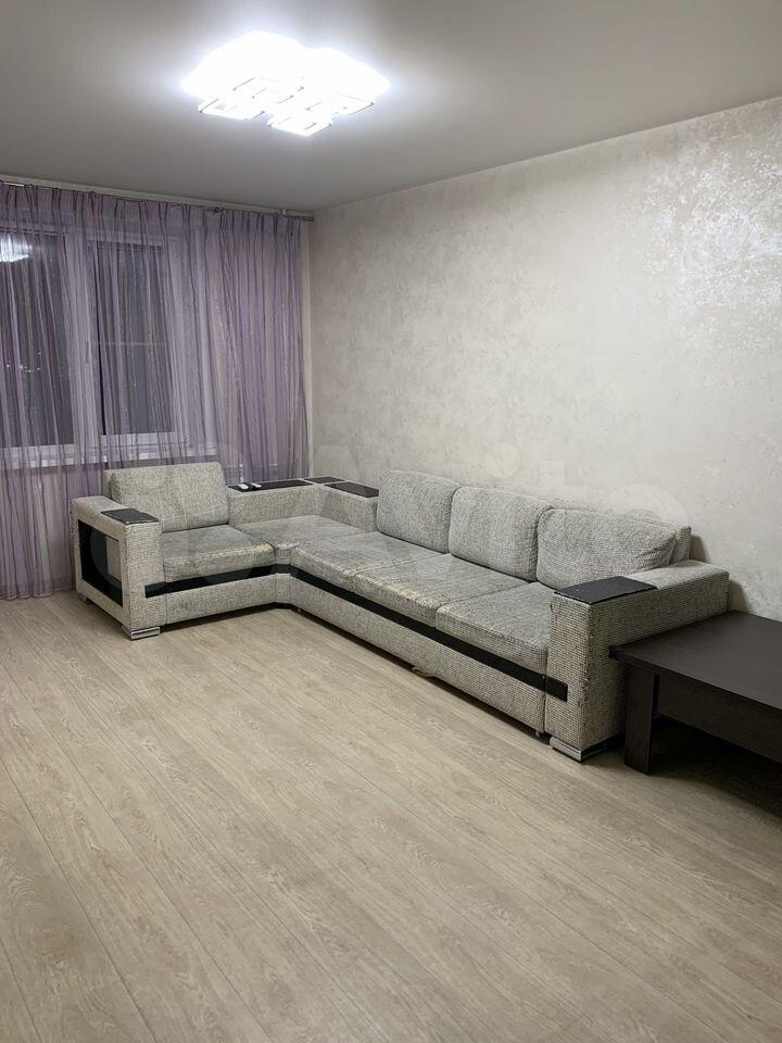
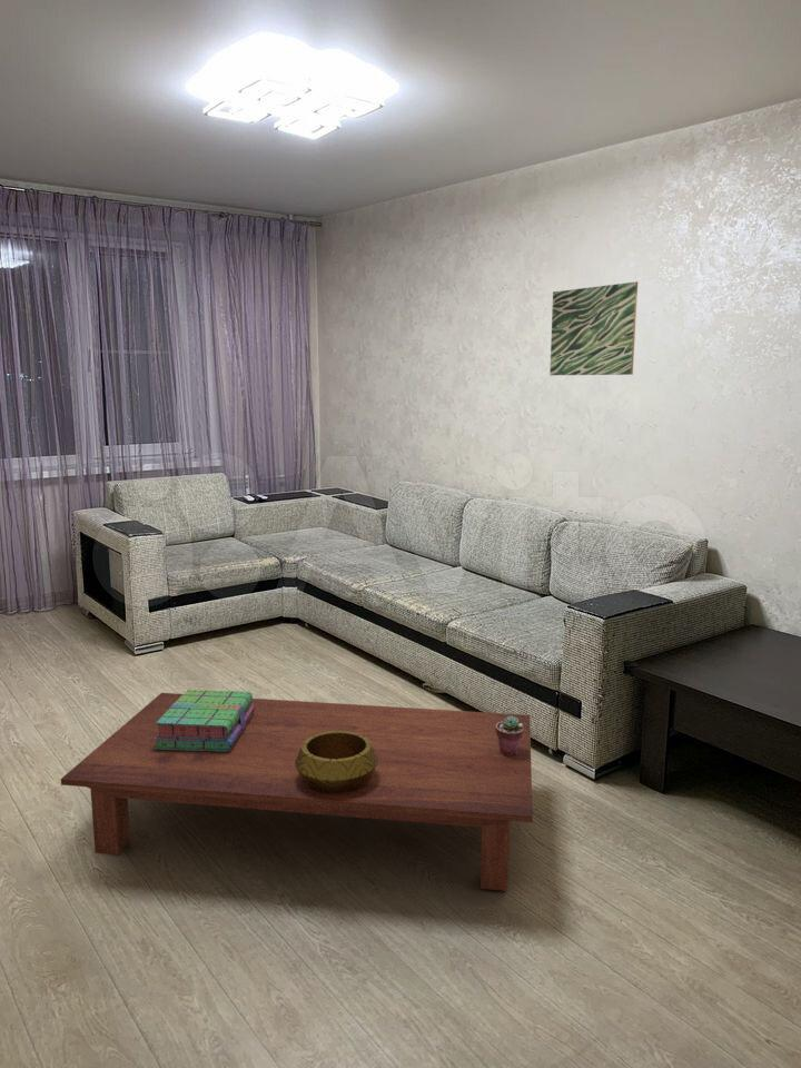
+ potted succulent (510, 733)
+ coffee table (314, 790)
+ decorative bowl (336, 760)
+ wall art (591, 332)
+ stack of books (206, 718)
